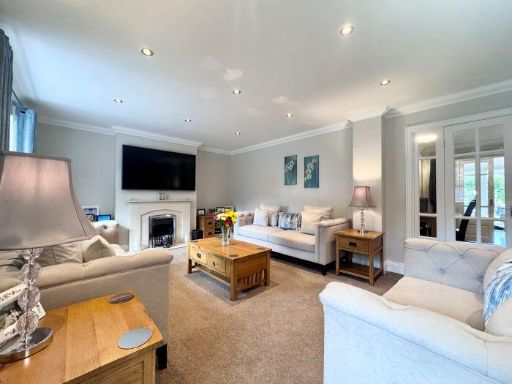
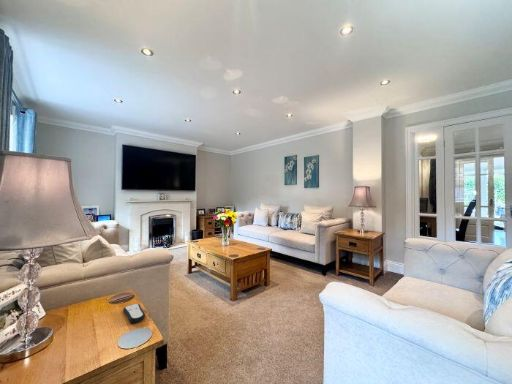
+ remote control (134, 312)
